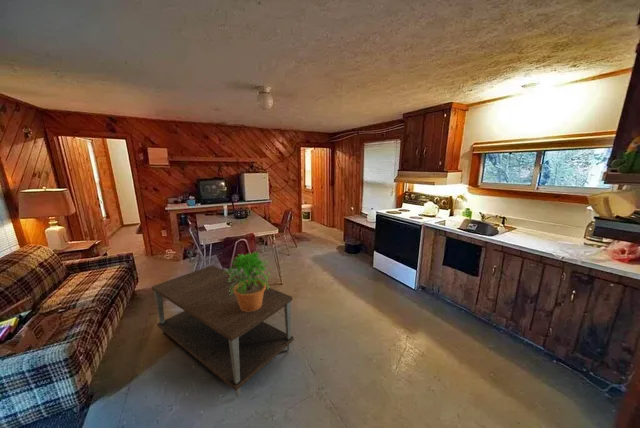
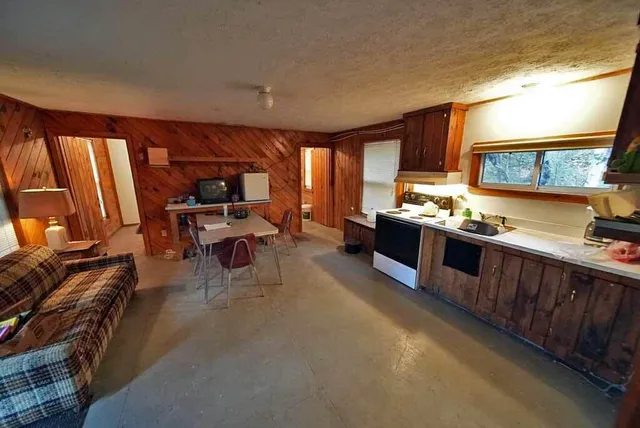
- coffee table (221, 316)
- potted plant (248, 279)
